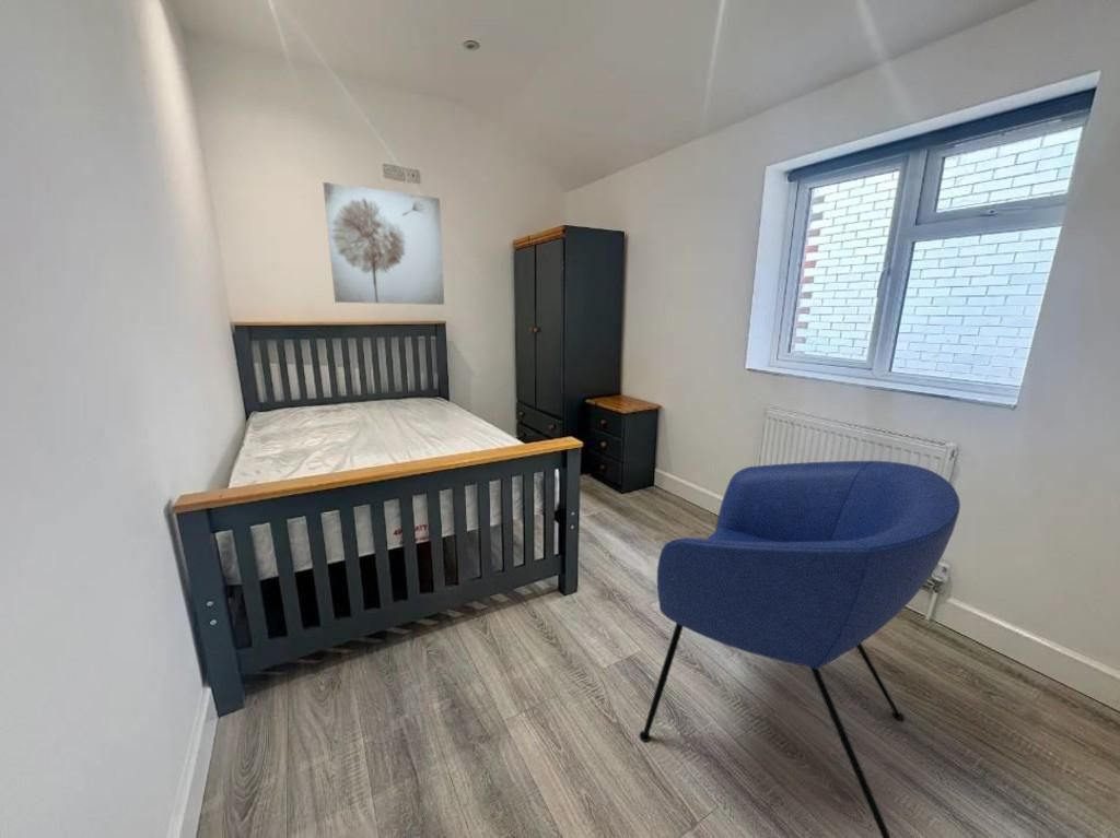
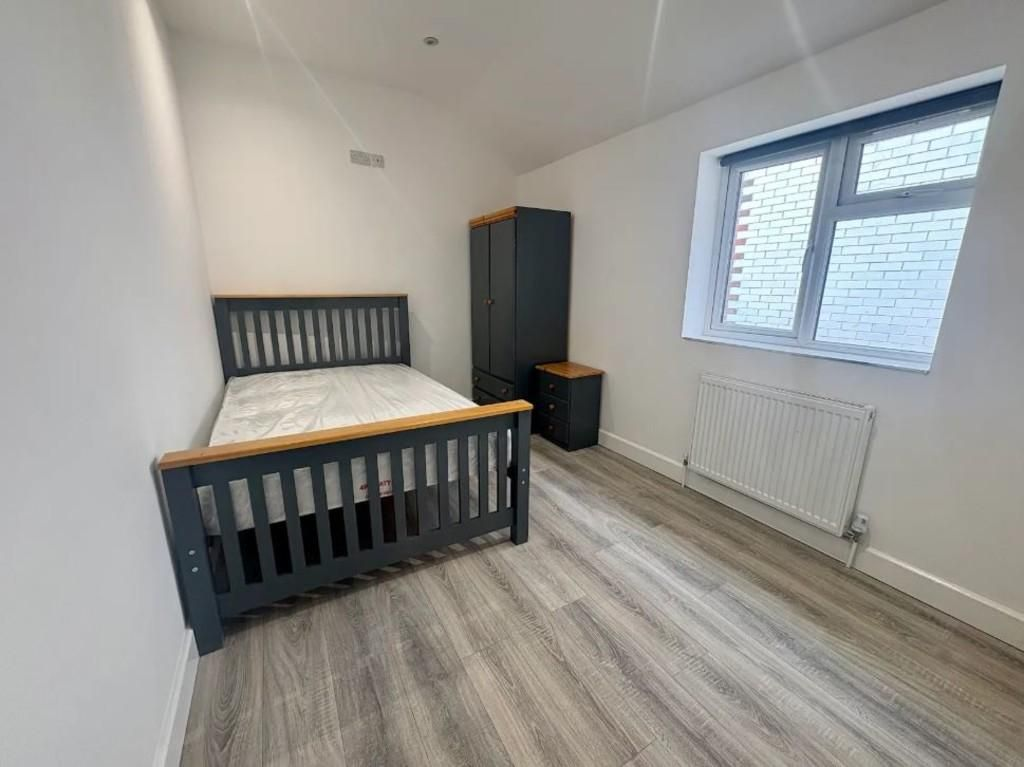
- wall art (388, 248)
- armchair (793, 604)
